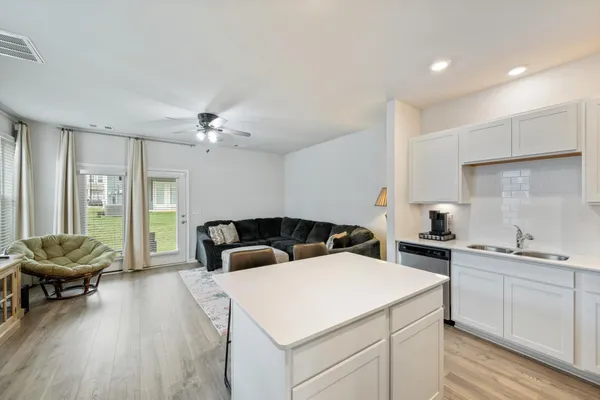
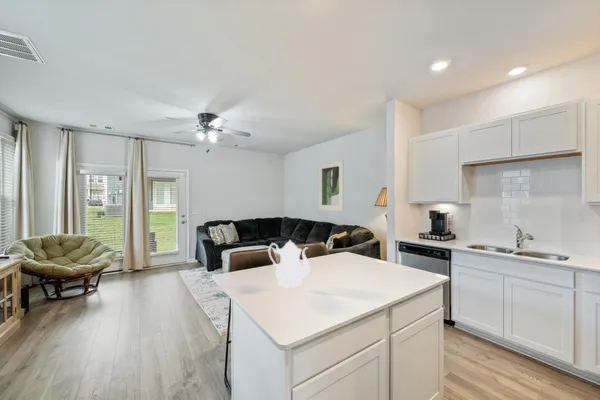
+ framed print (330, 186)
+ teapot (288, 261)
